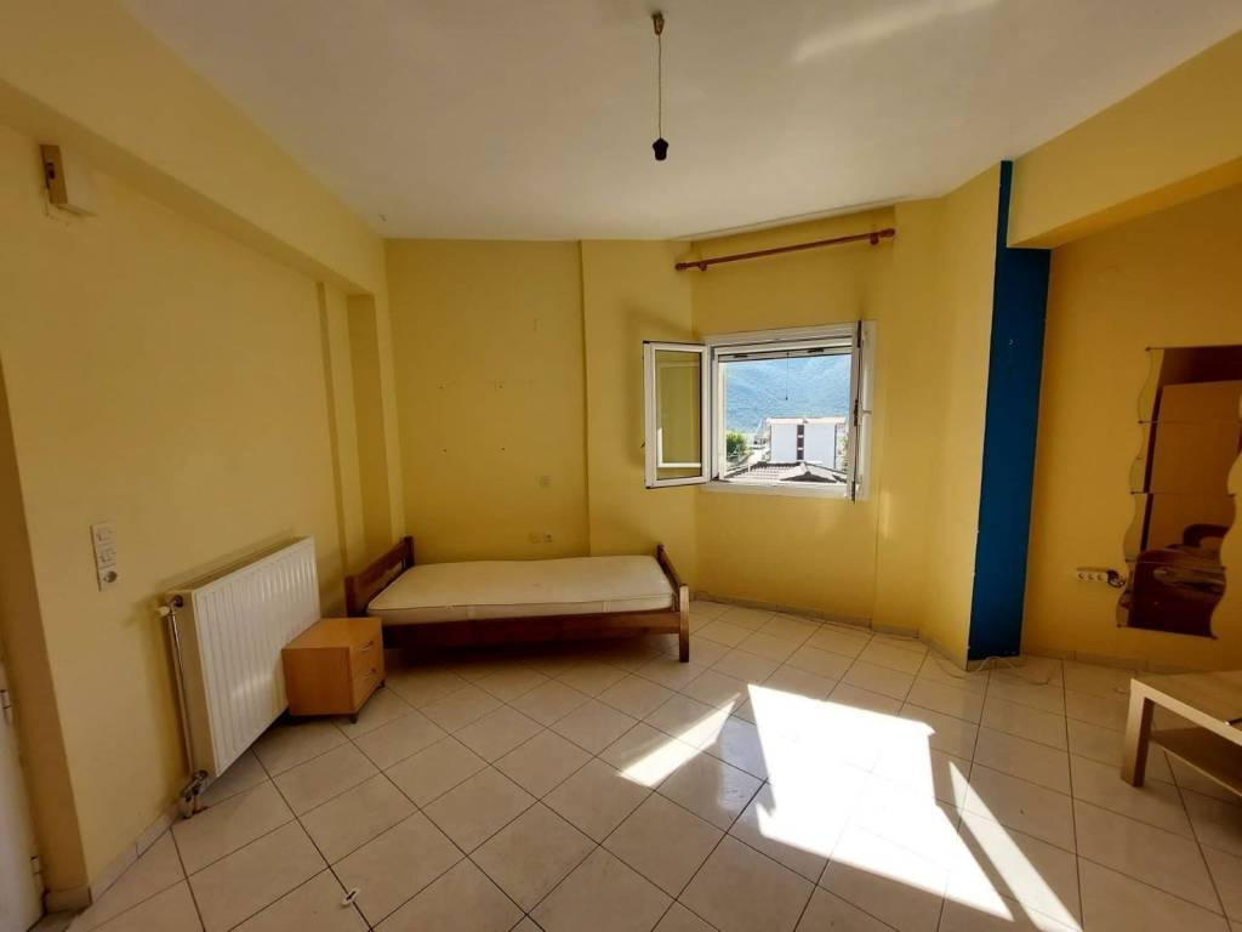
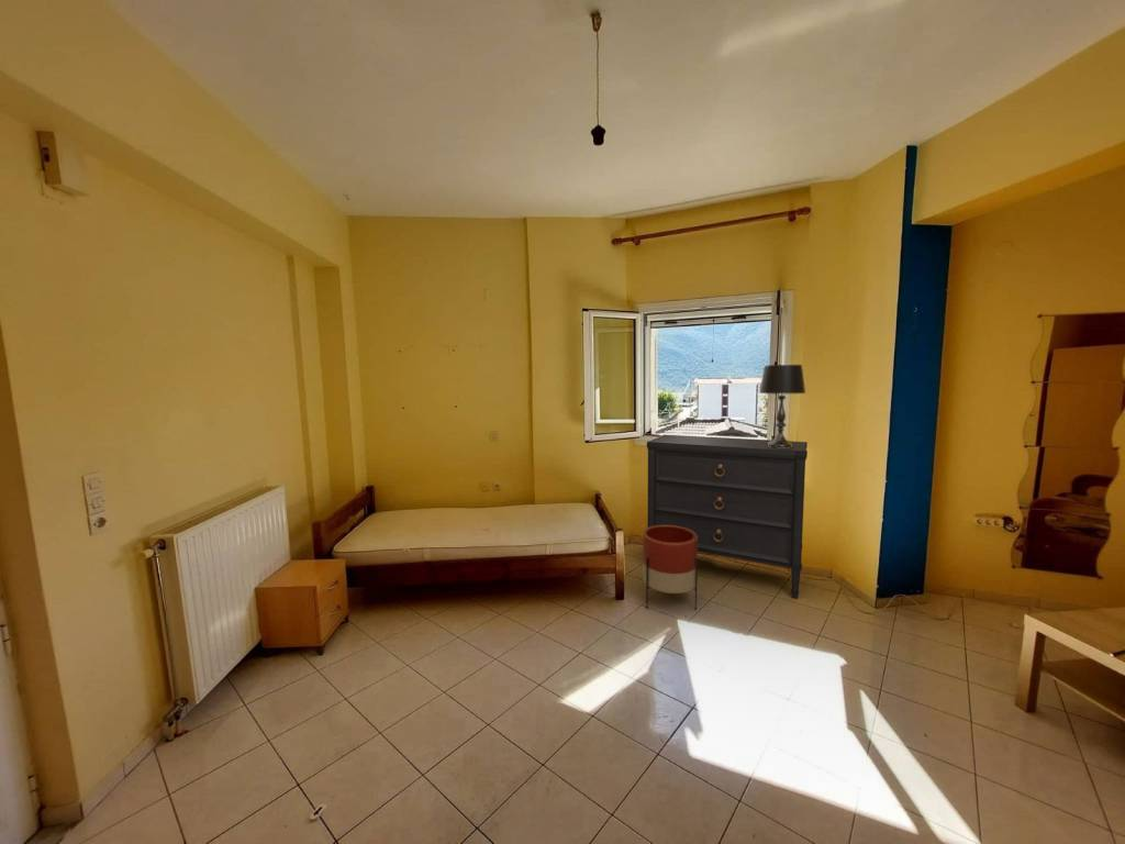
+ planter (668, 568)
+ table lamp (781, 406)
+ dresser (723, 507)
